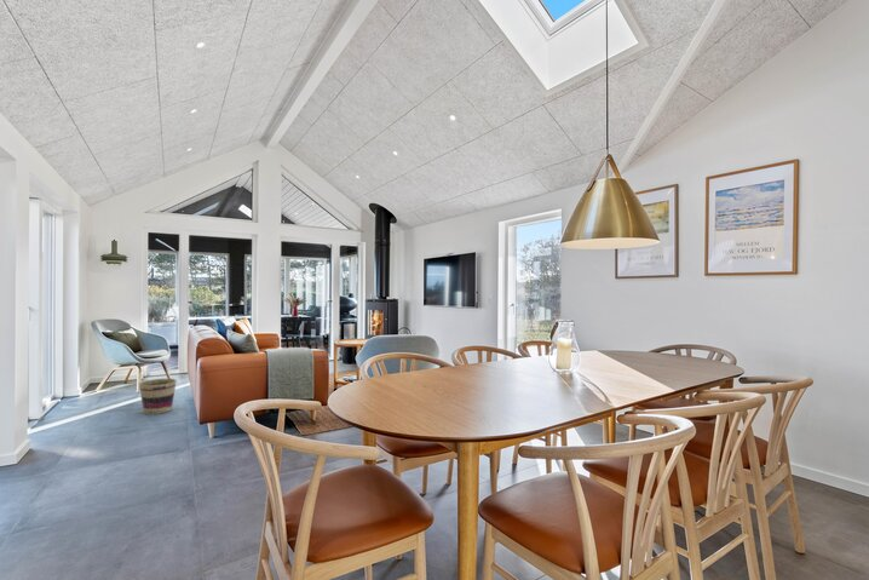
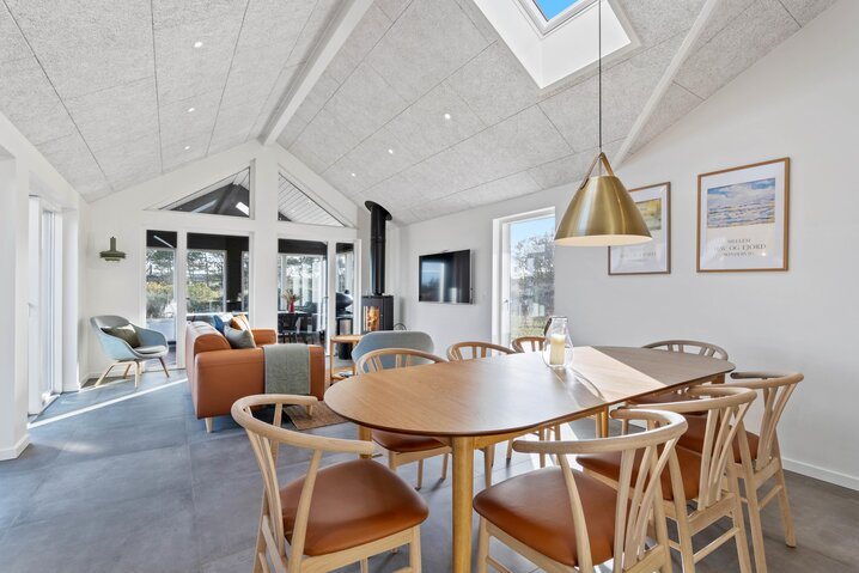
- basket (157, 396)
